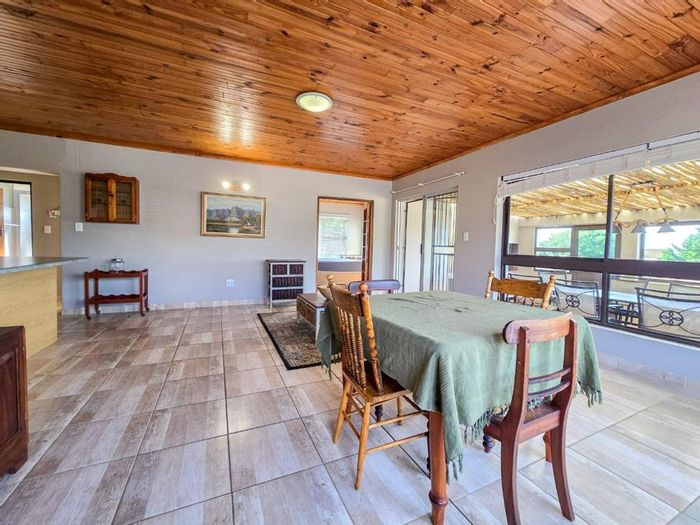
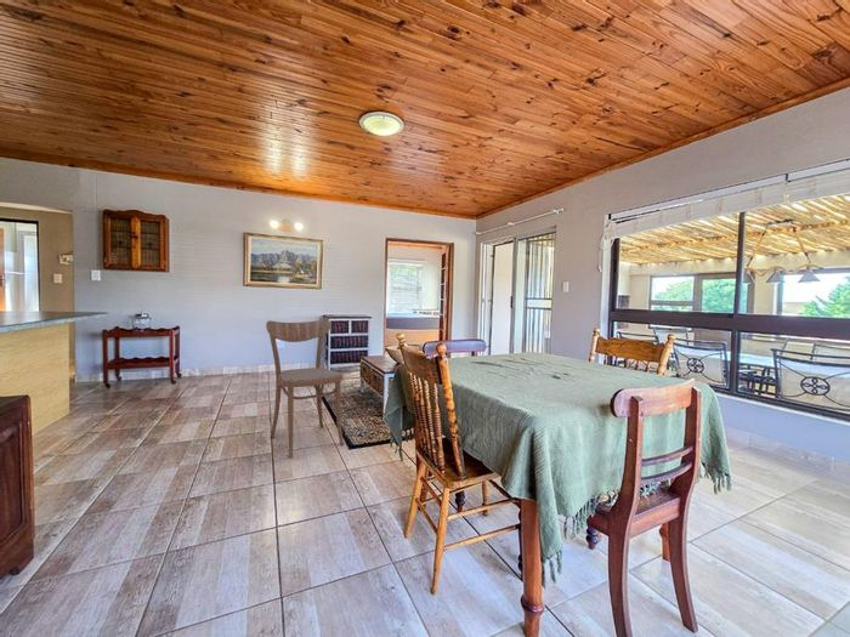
+ dining chair (305, 380)
